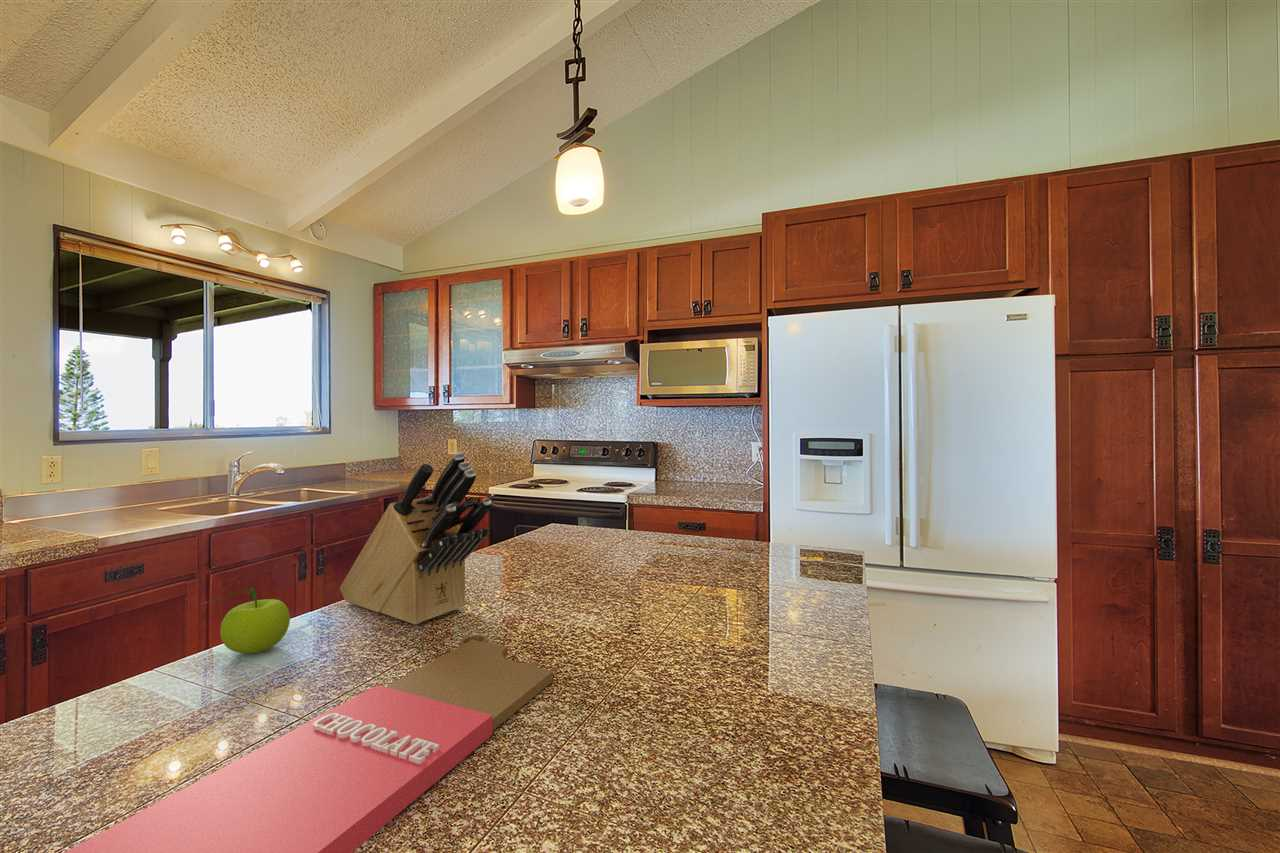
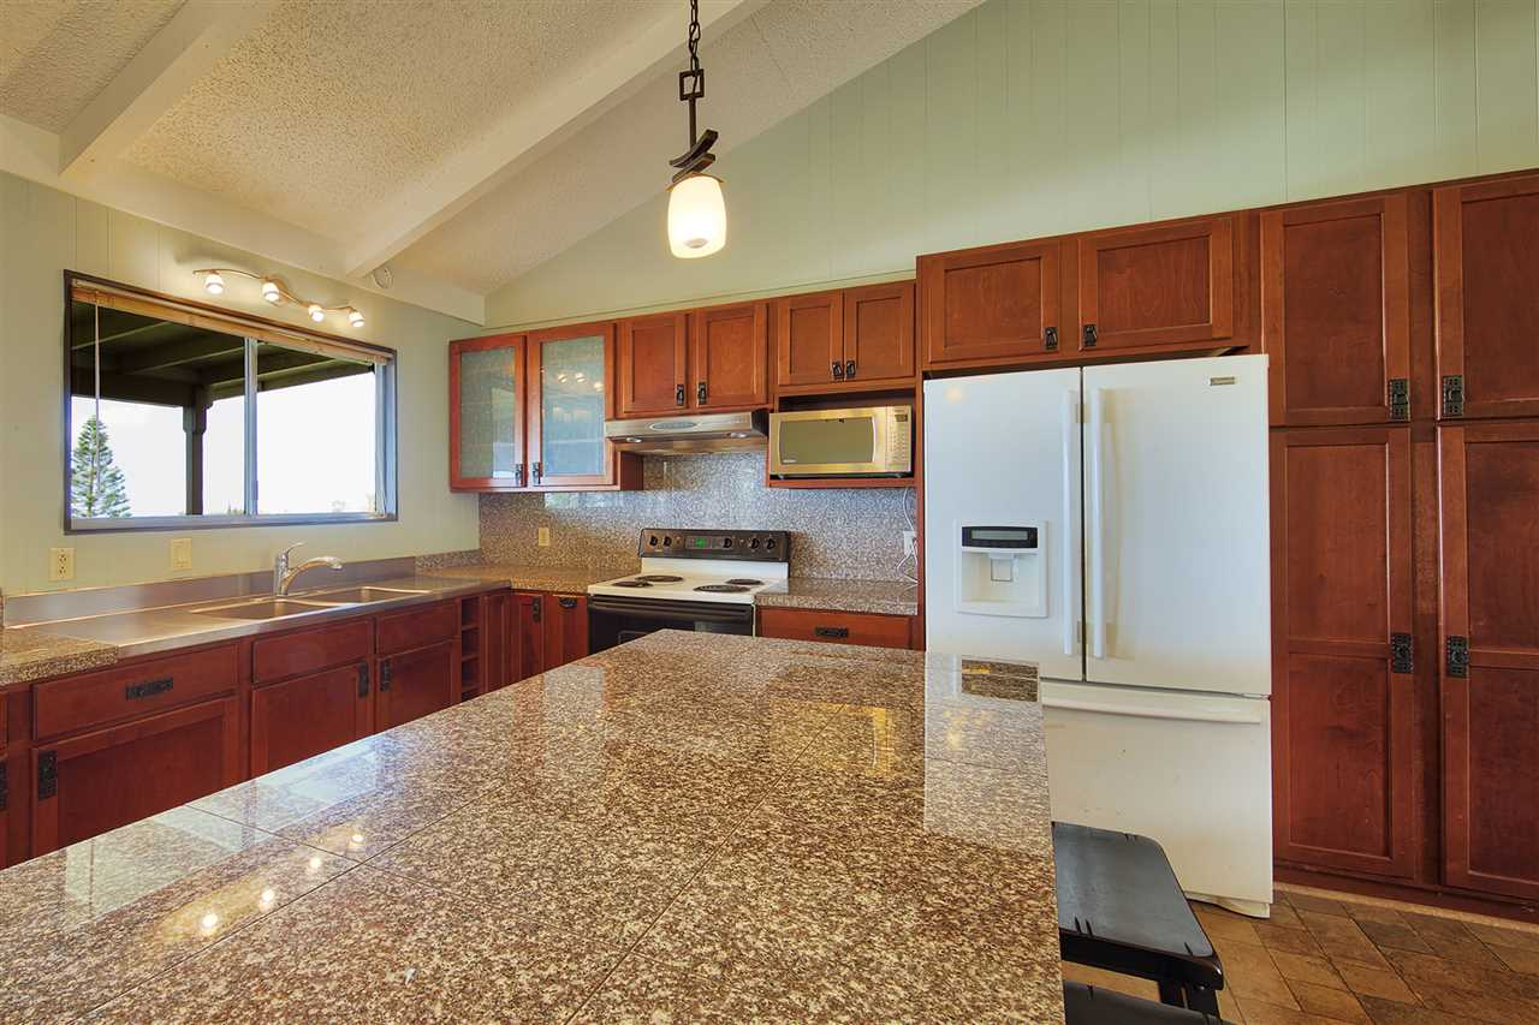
- cutting board (394, 725)
- fruit (243, 619)
- knife block (414, 530)
